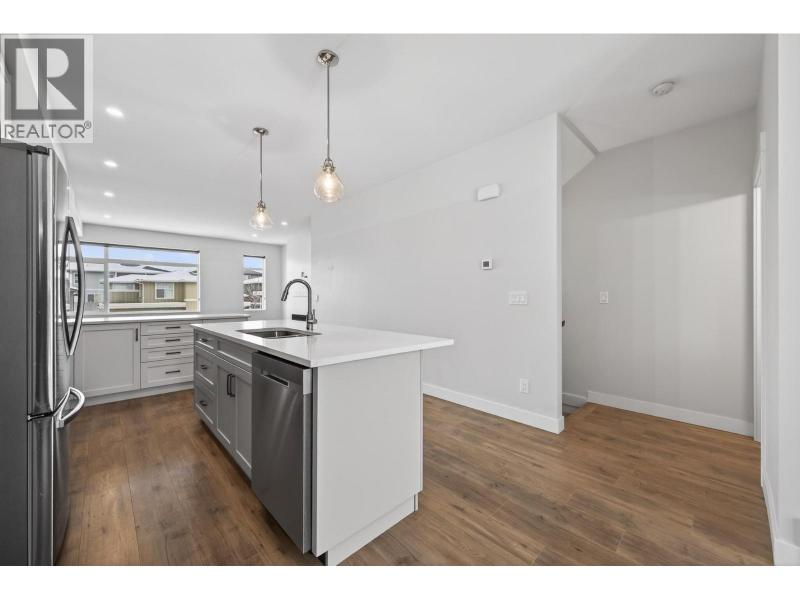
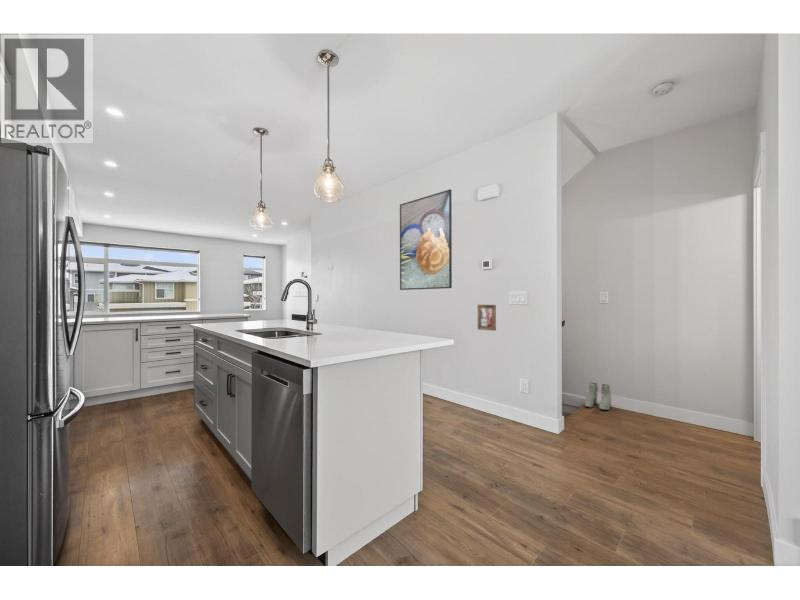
+ boots (596, 395)
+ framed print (423, 243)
+ picture frame (486, 317)
